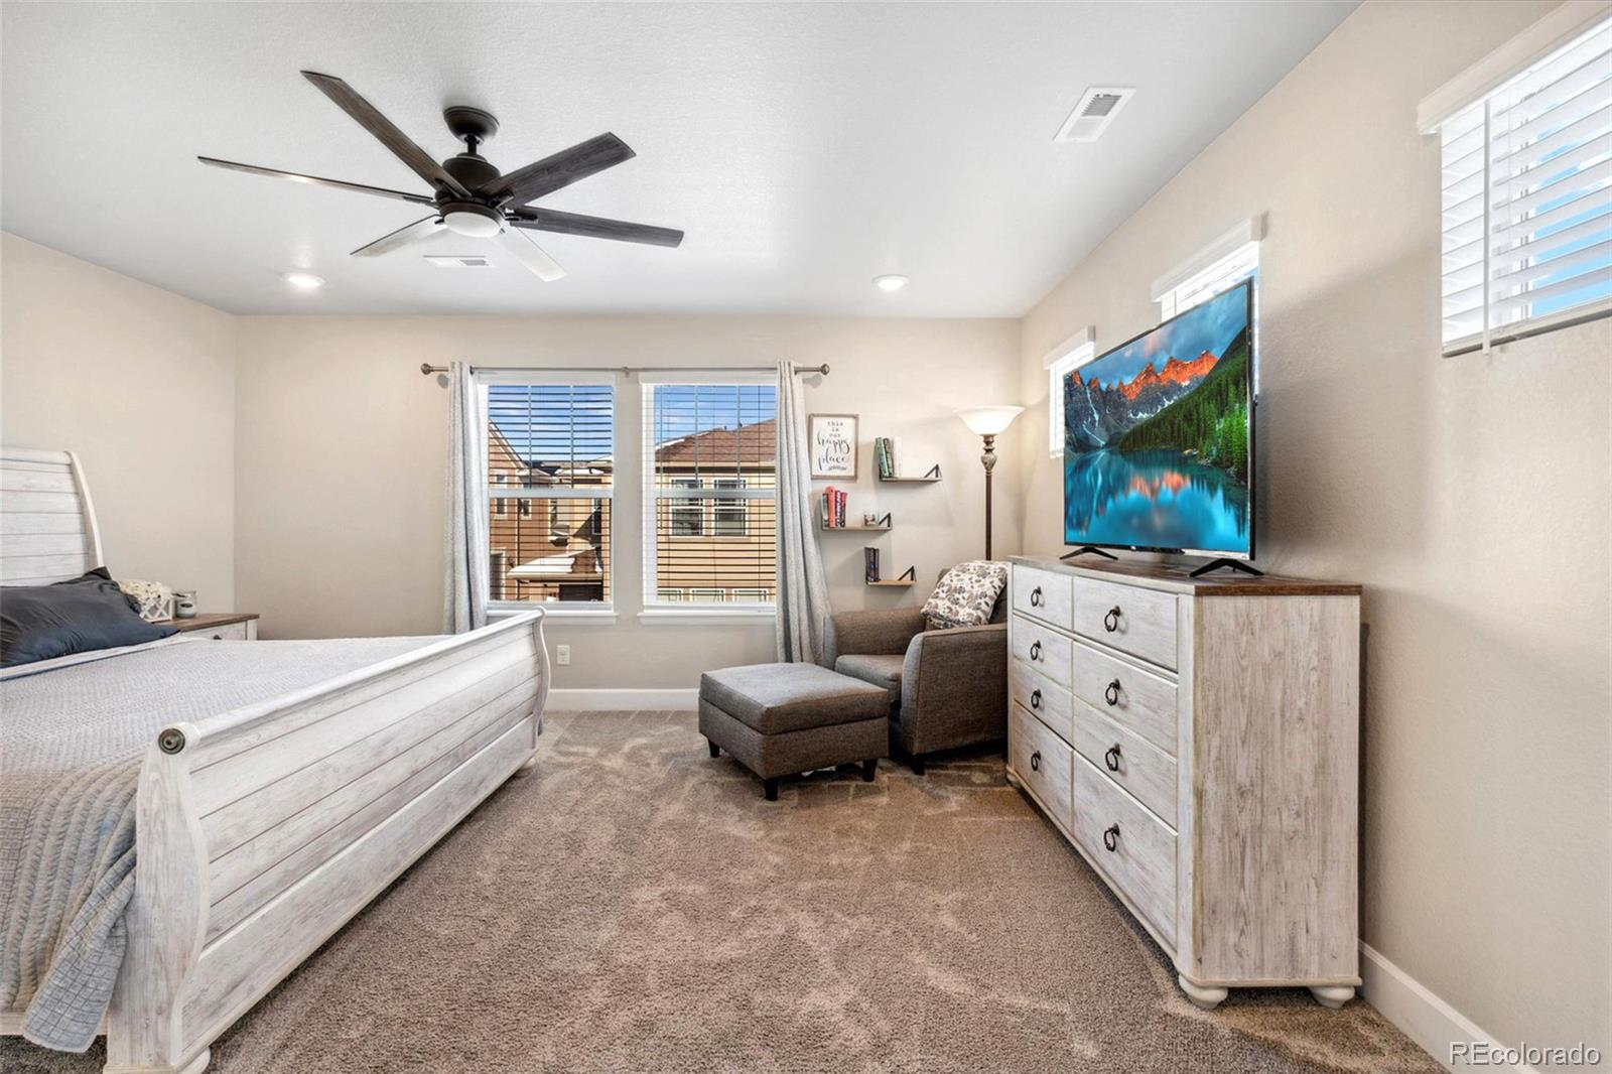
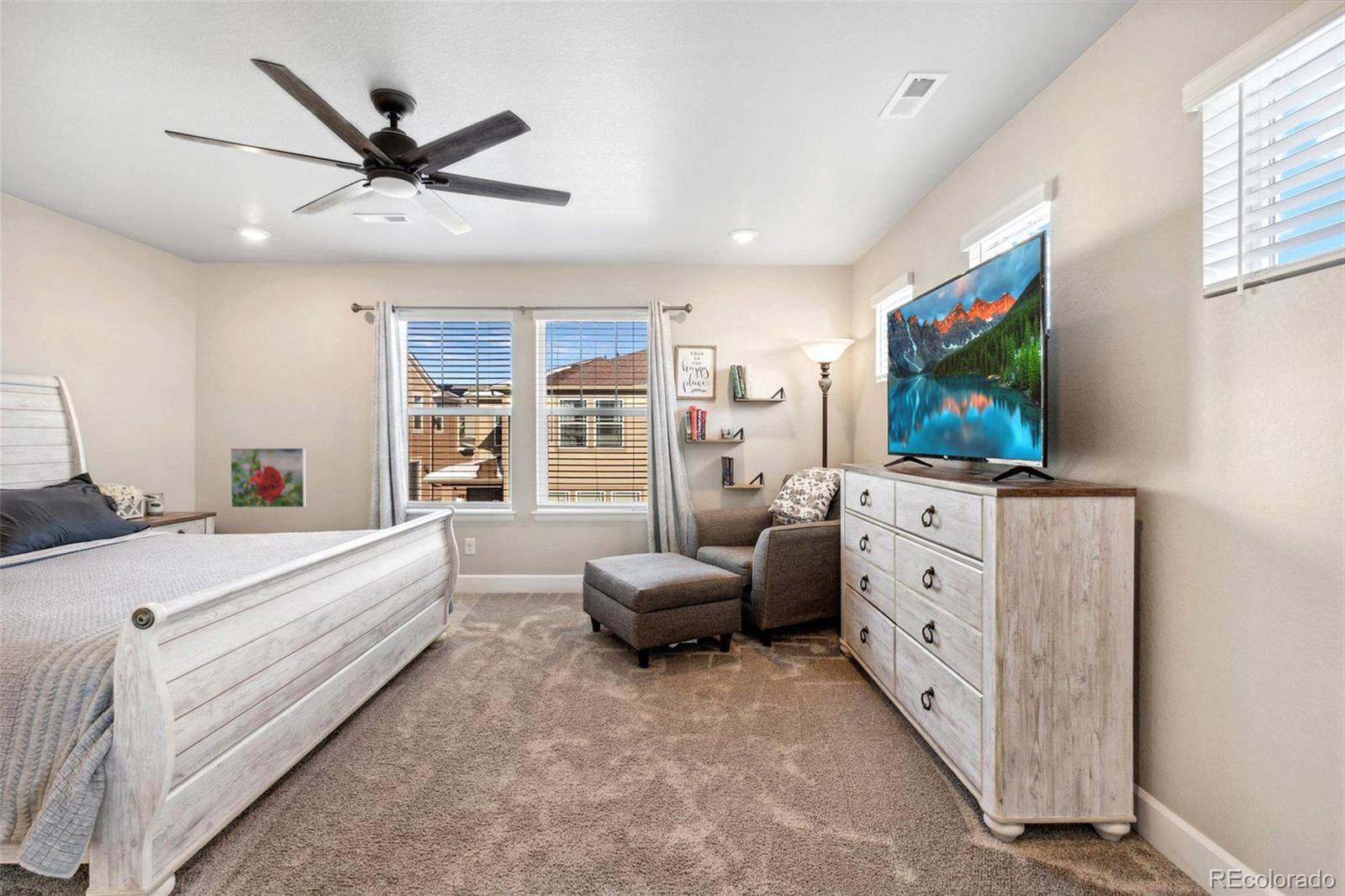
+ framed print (268, 477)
